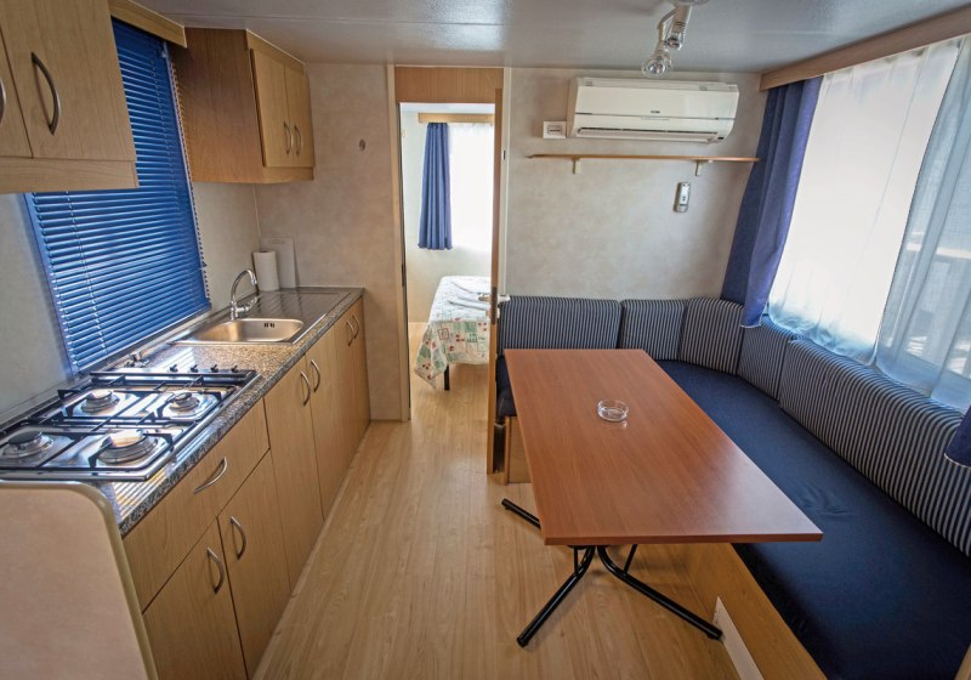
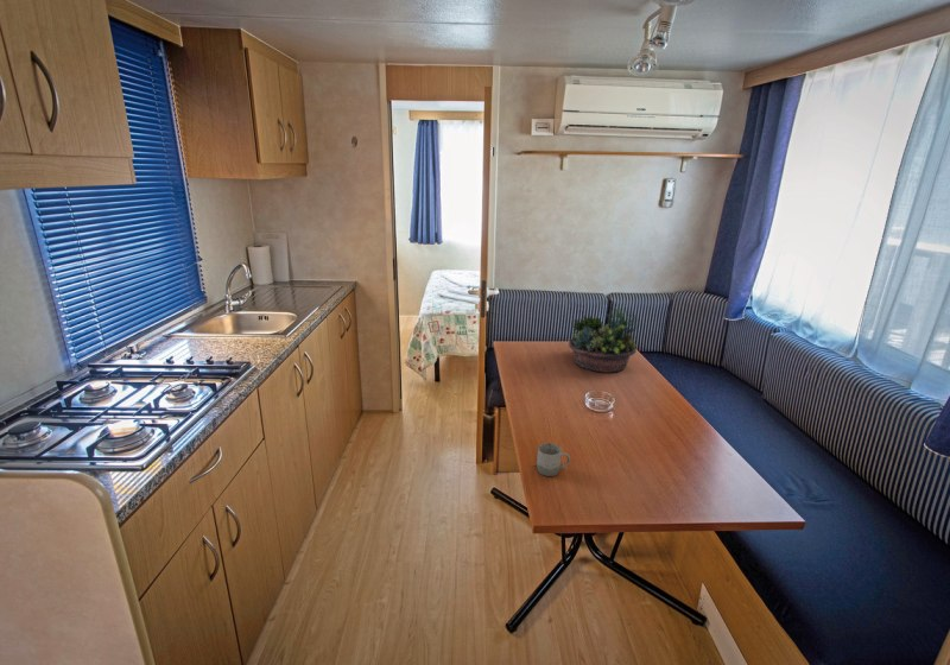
+ cup (553, 460)
+ succulent planter (602, 335)
